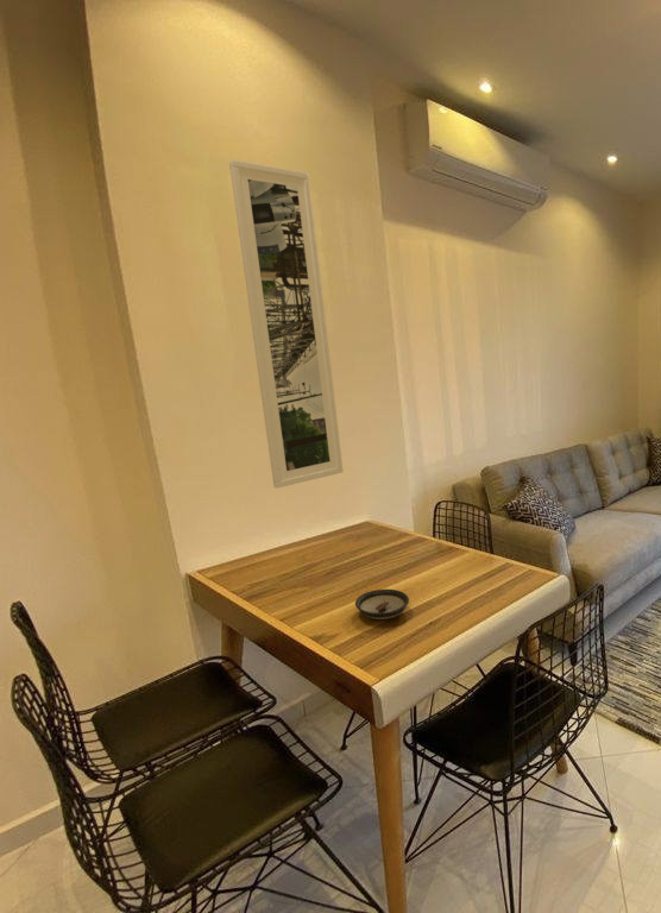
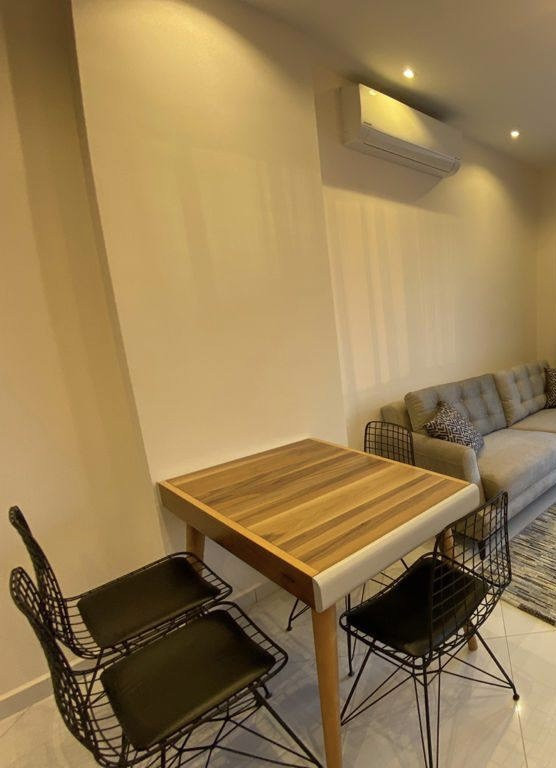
- saucer (382, 606)
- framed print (290, 330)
